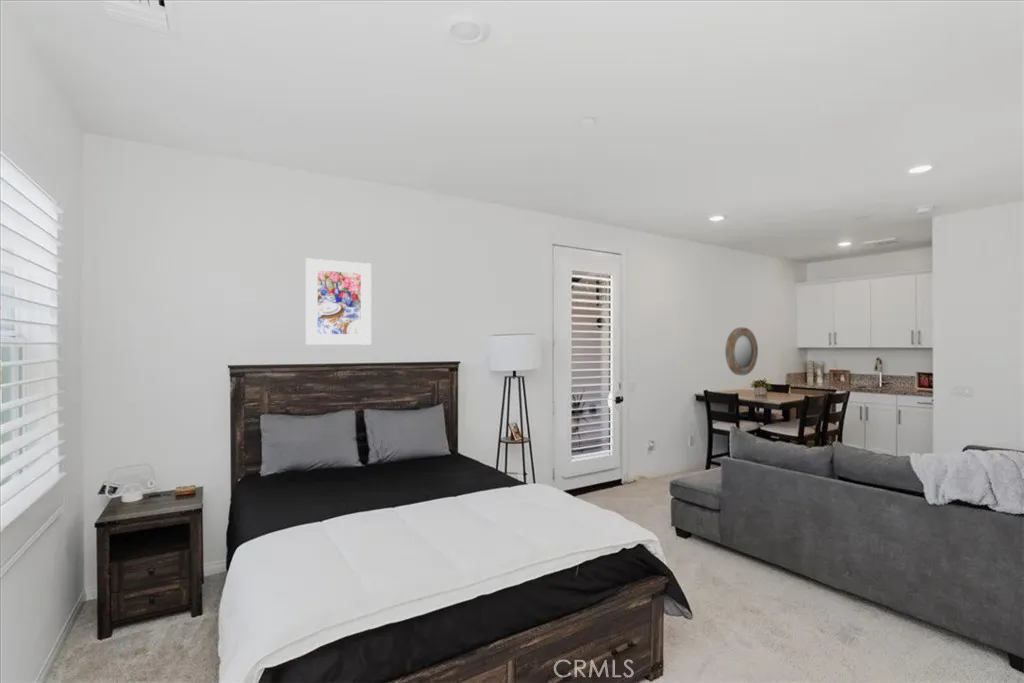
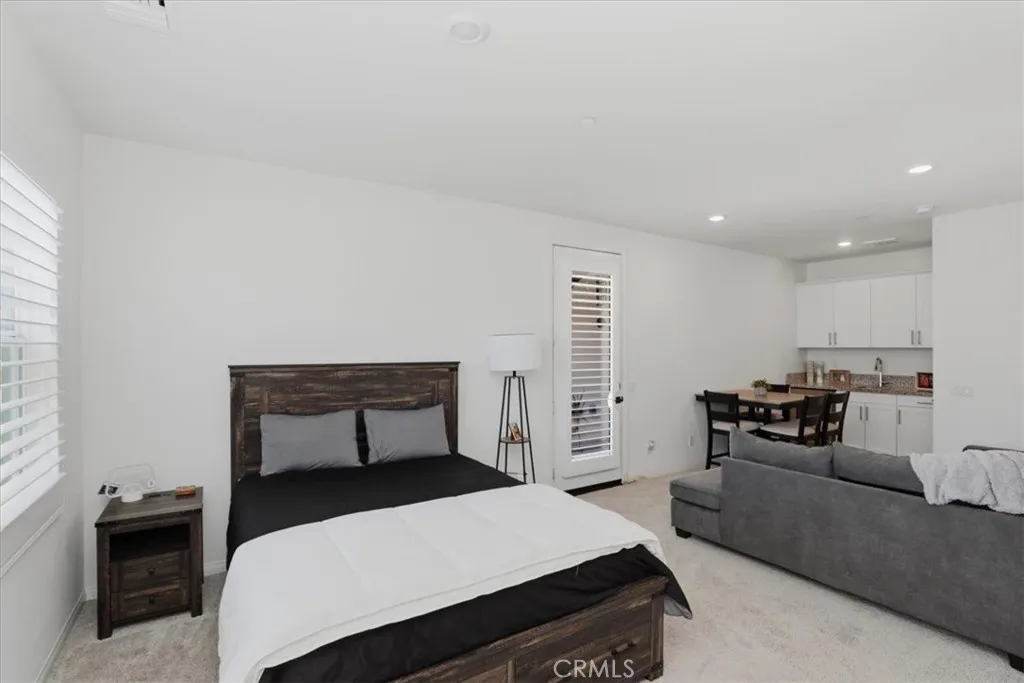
- home mirror (742, 351)
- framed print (339, 302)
